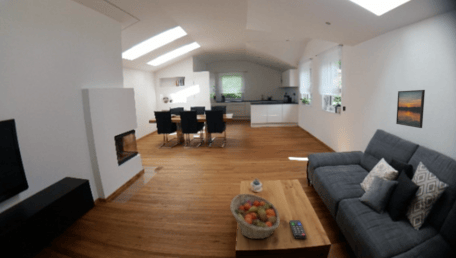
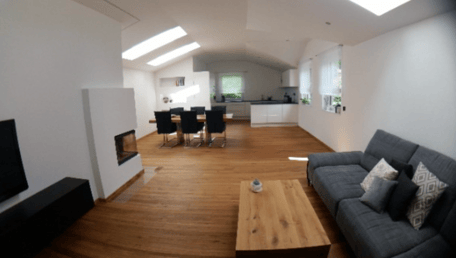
- fruit basket (255, 214)
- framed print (409, 108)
- remote control (297, 228)
